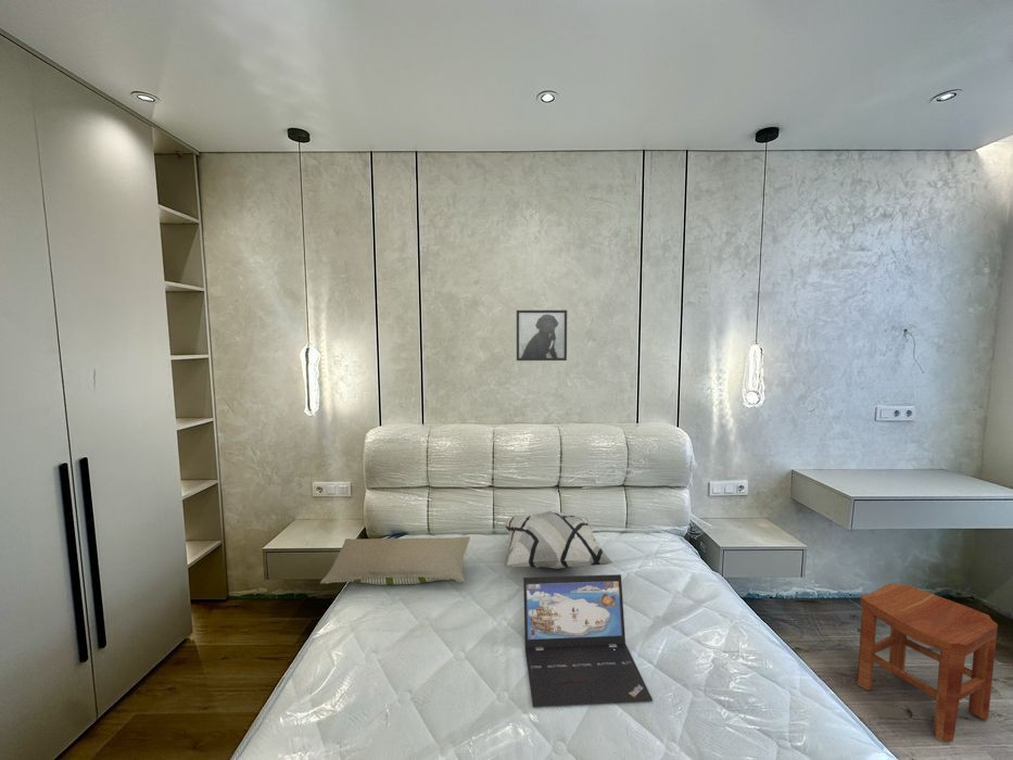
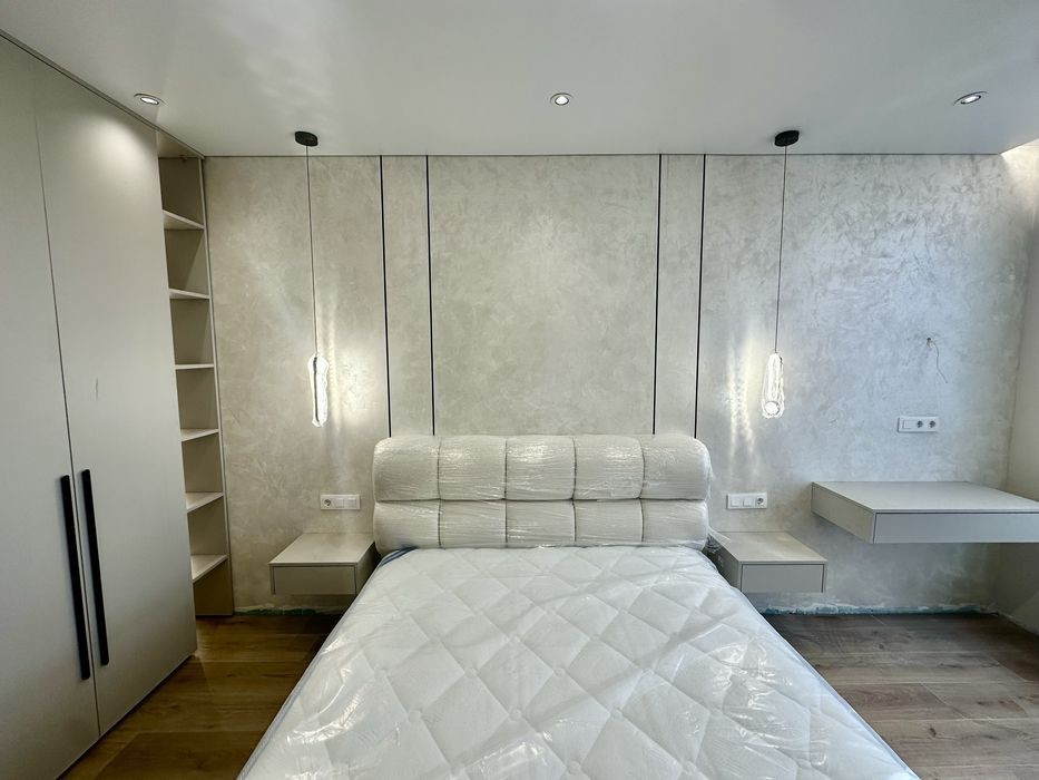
- stool (922, 653)
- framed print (541, 335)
- laptop (581, 634)
- pillow (401, 559)
- decorative pillow (552, 539)
